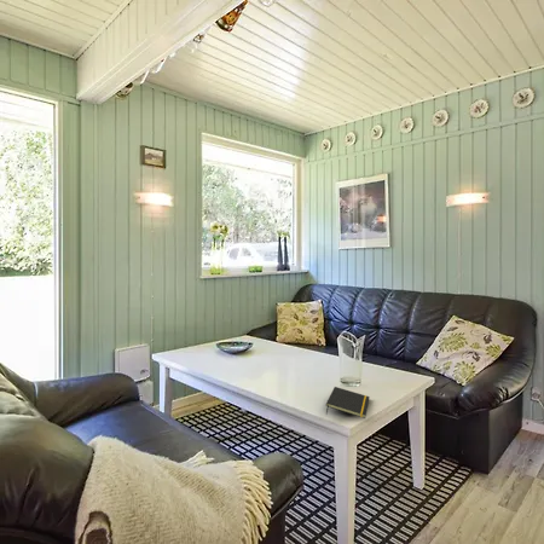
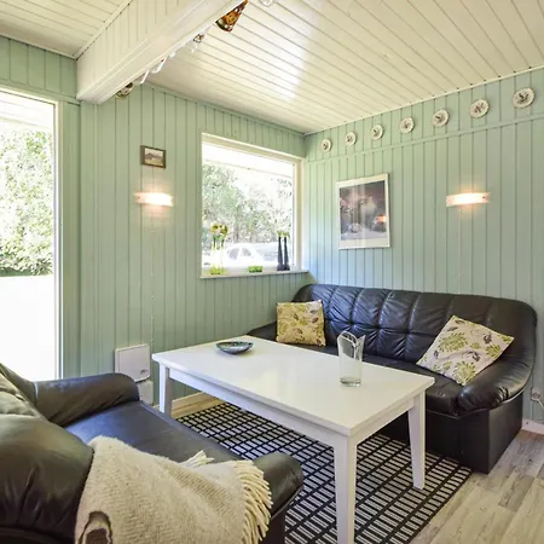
- notepad (348, 400)
